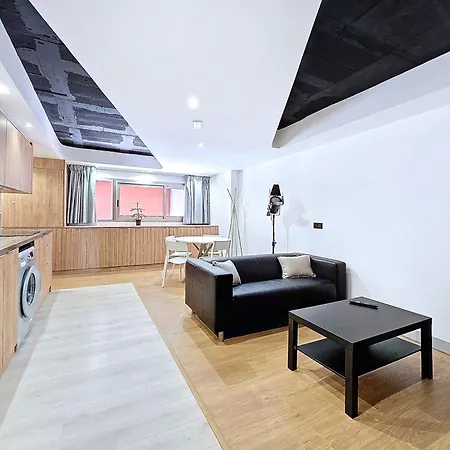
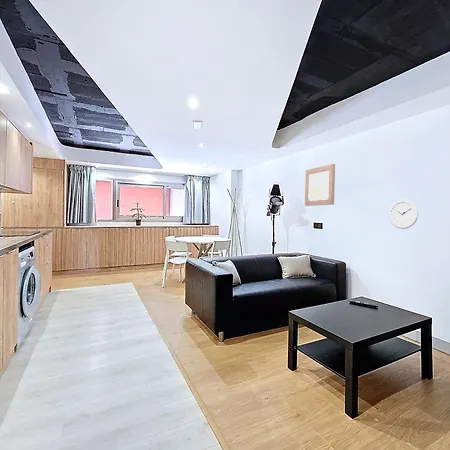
+ wall clock (402, 214)
+ wall art (319, 186)
